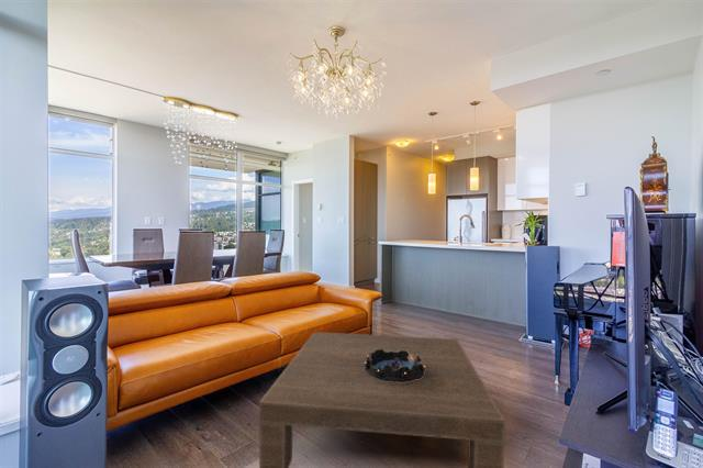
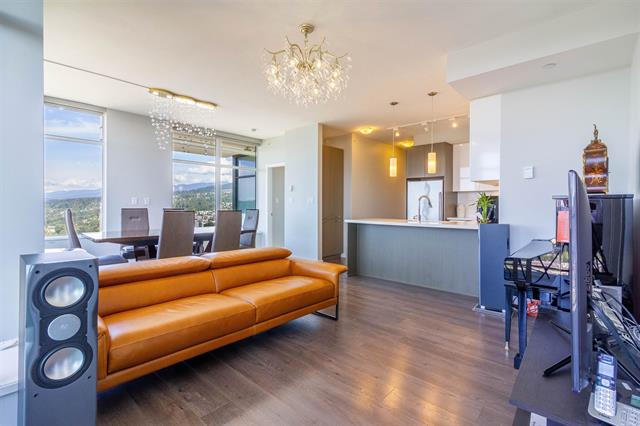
- decorative bowl (393, 361)
- coffee table (380, 390)
